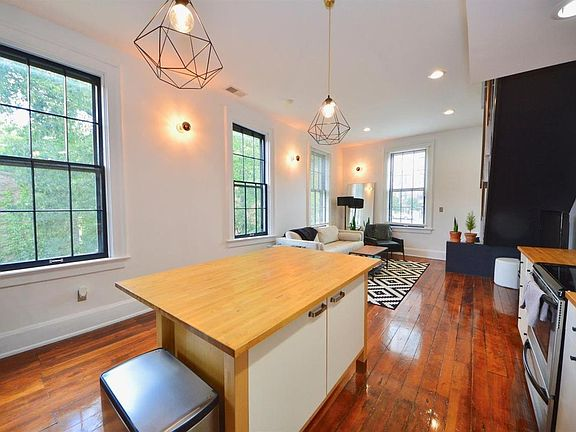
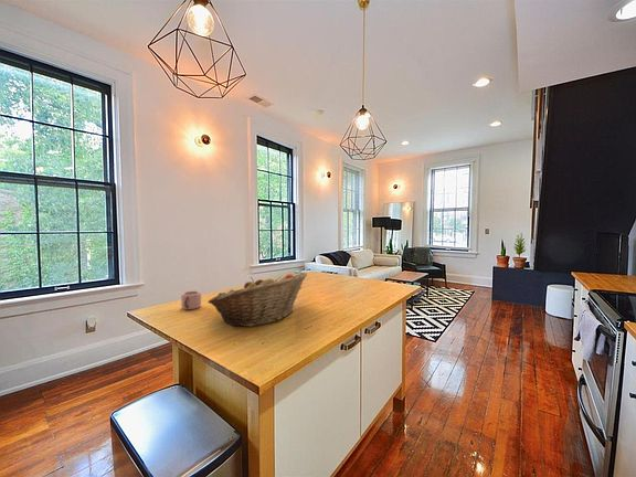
+ mug (190, 300)
+ fruit basket (262, 294)
